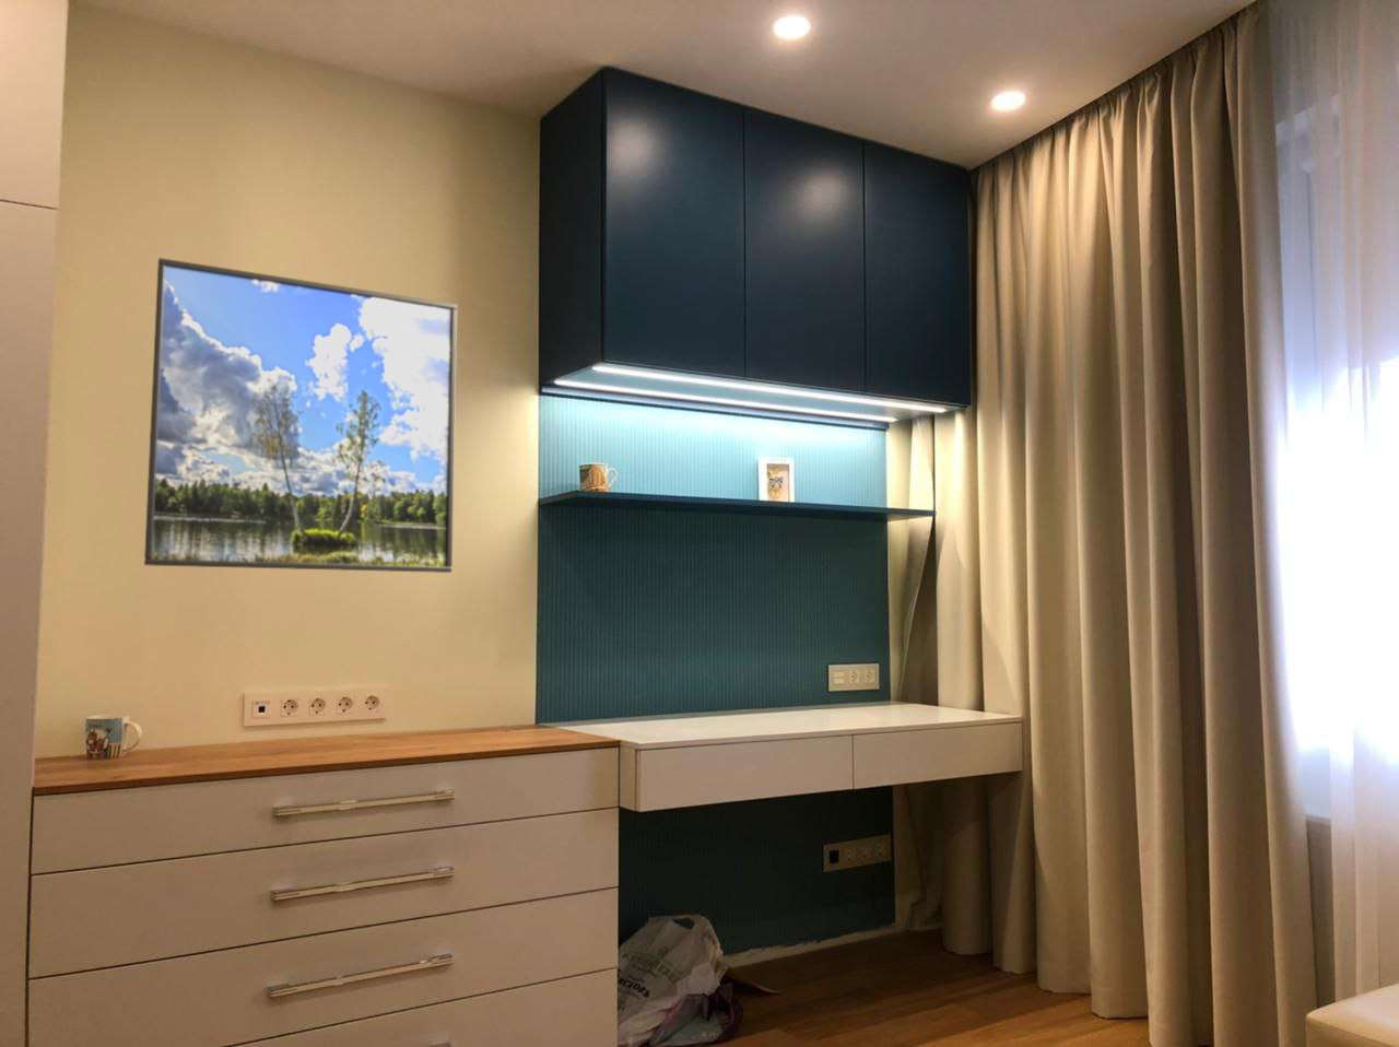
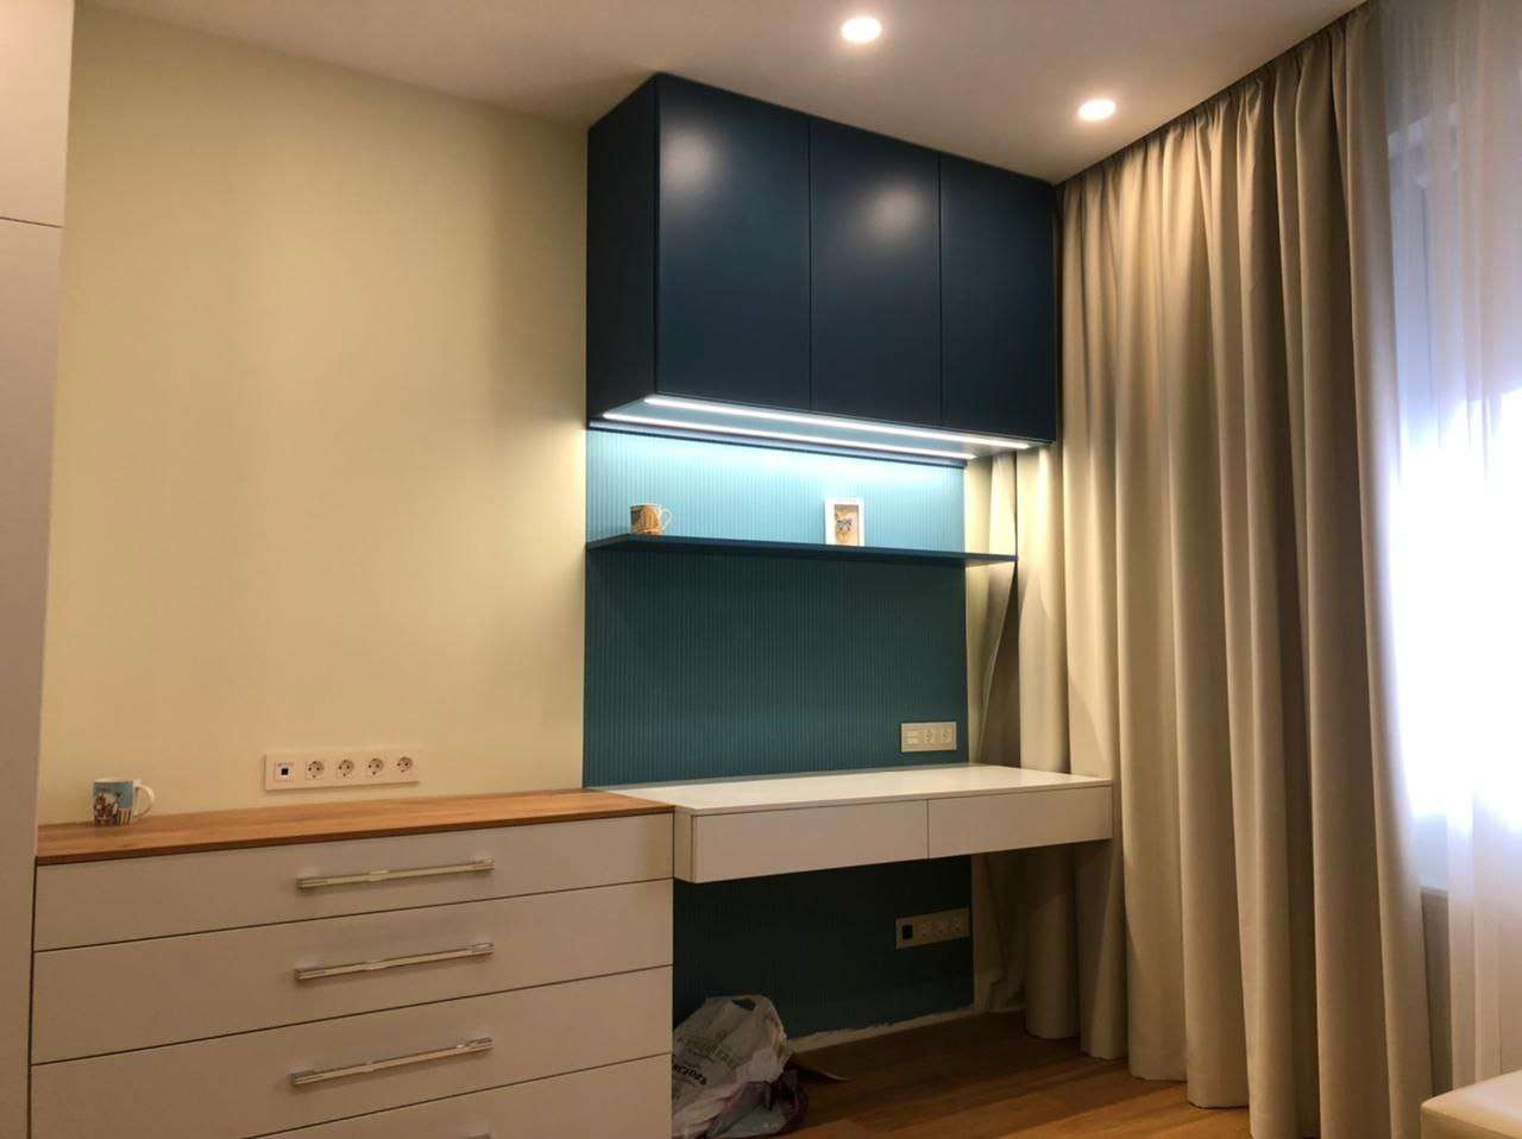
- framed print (312, 425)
